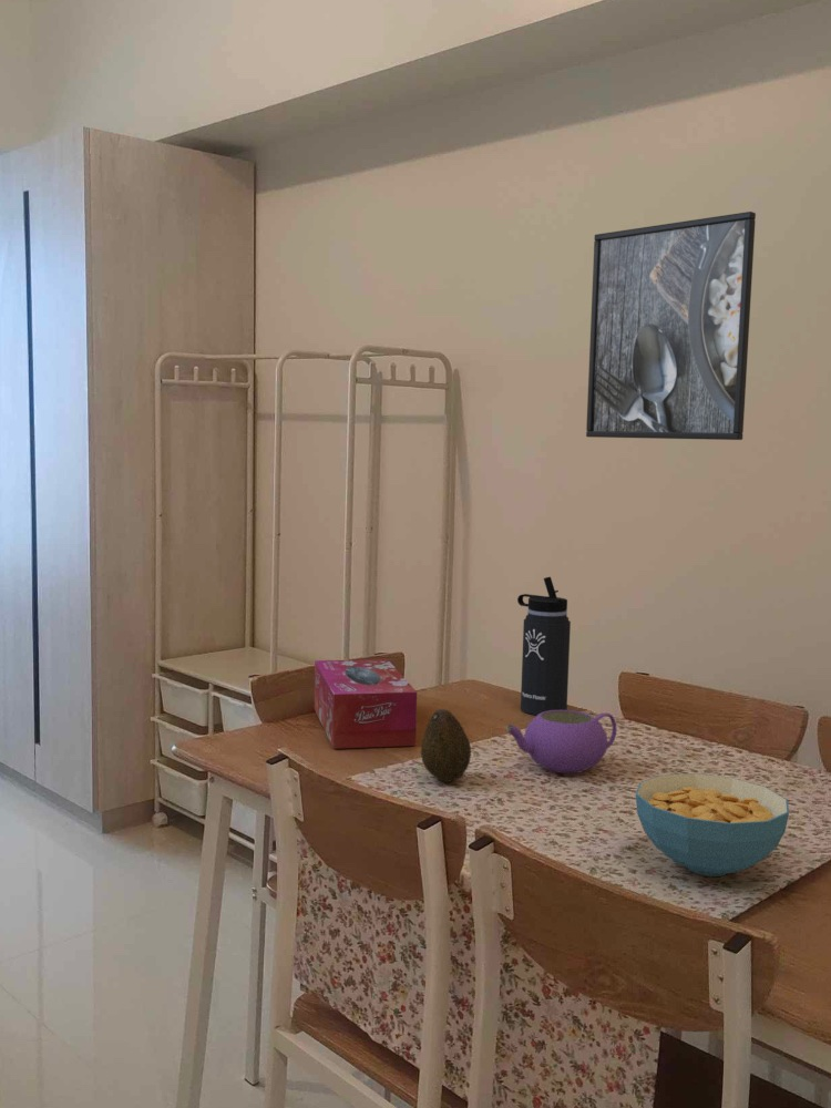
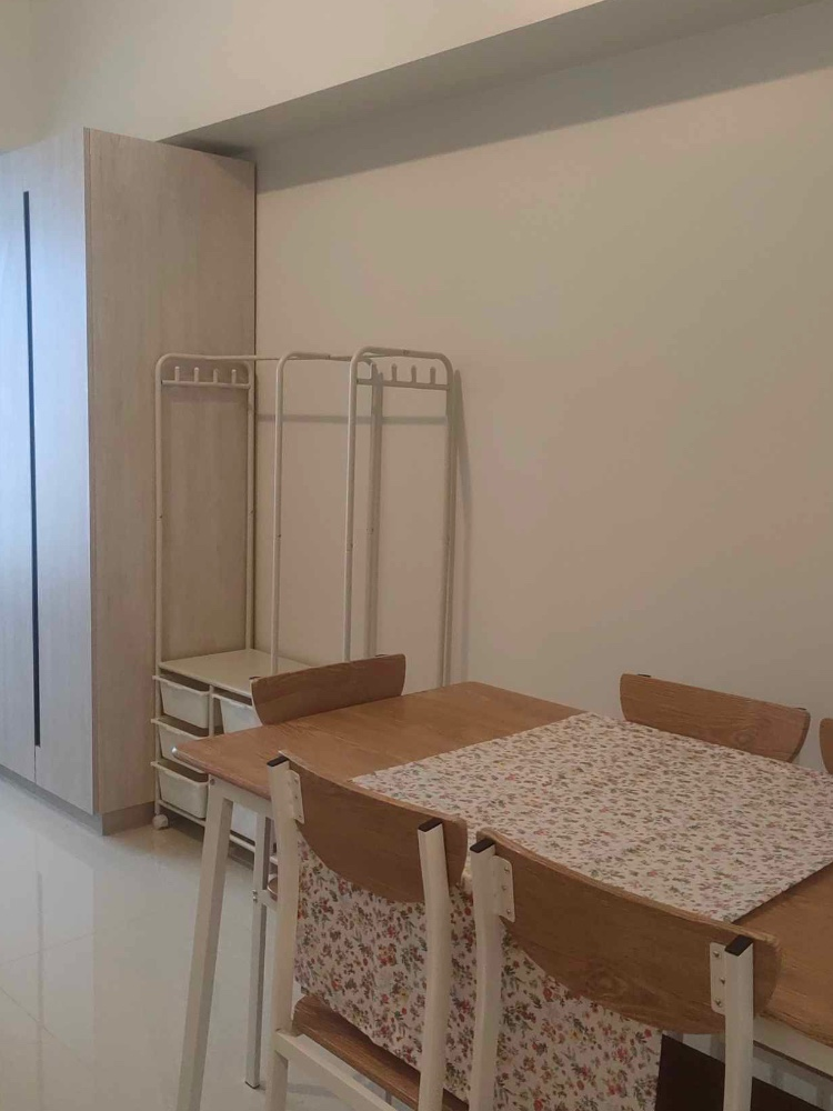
- tissue box (362, 700)
- fruit (445, 745)
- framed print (665, 332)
- teapot (562, 742)
- thermos bottle (541, 643)
- cereal bowl (709, 832)
